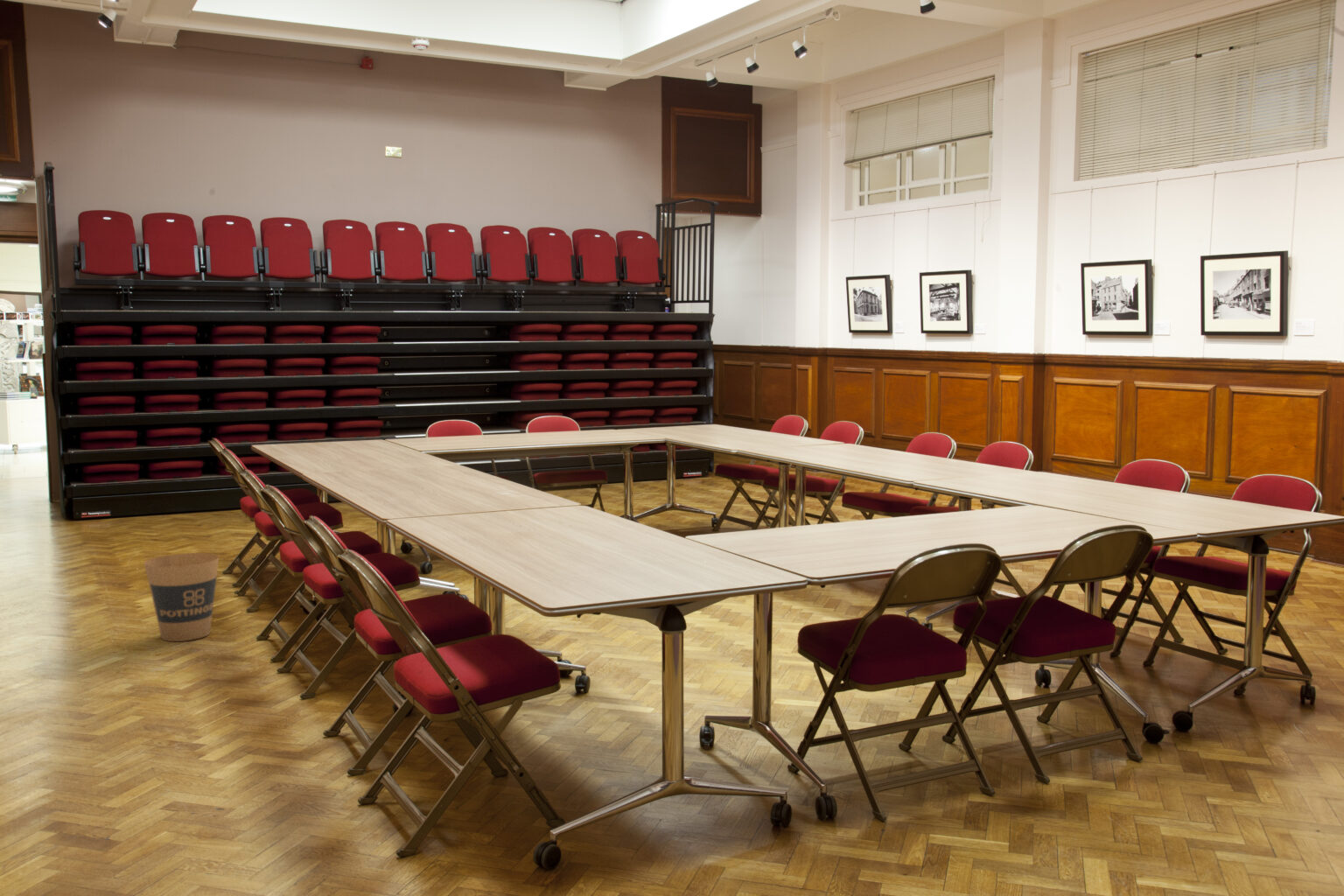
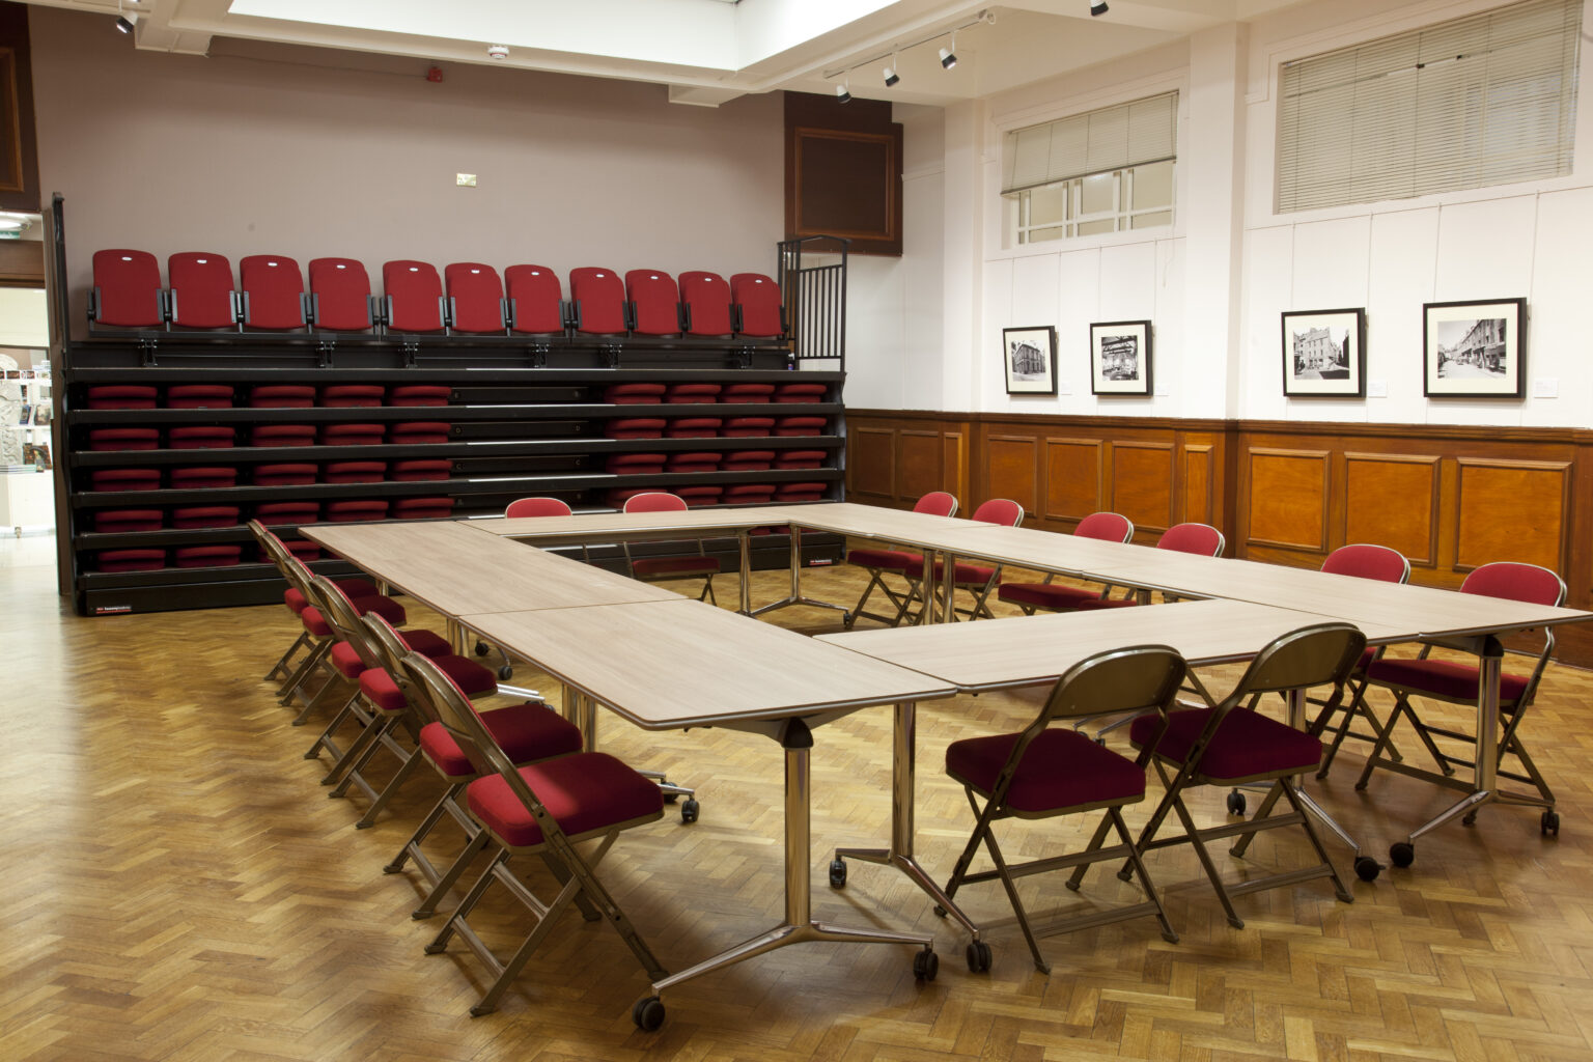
- trash can (184, 597)
